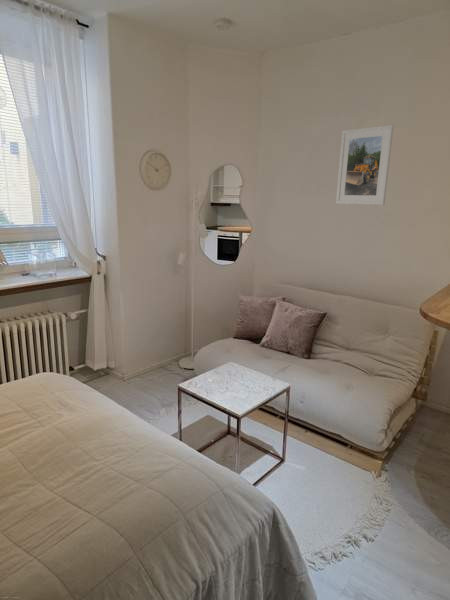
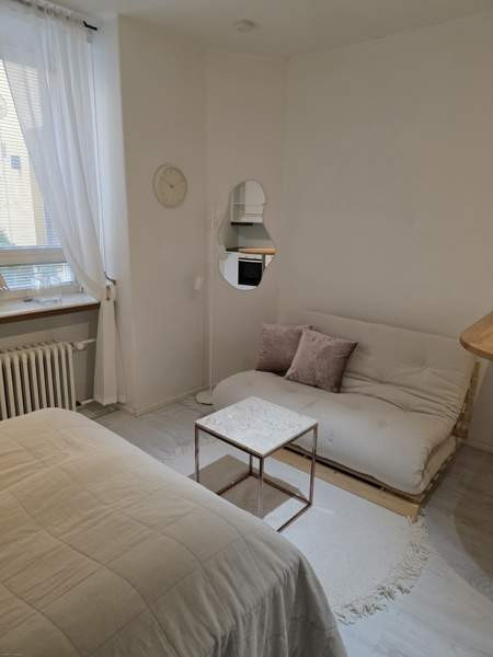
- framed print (362, 166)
